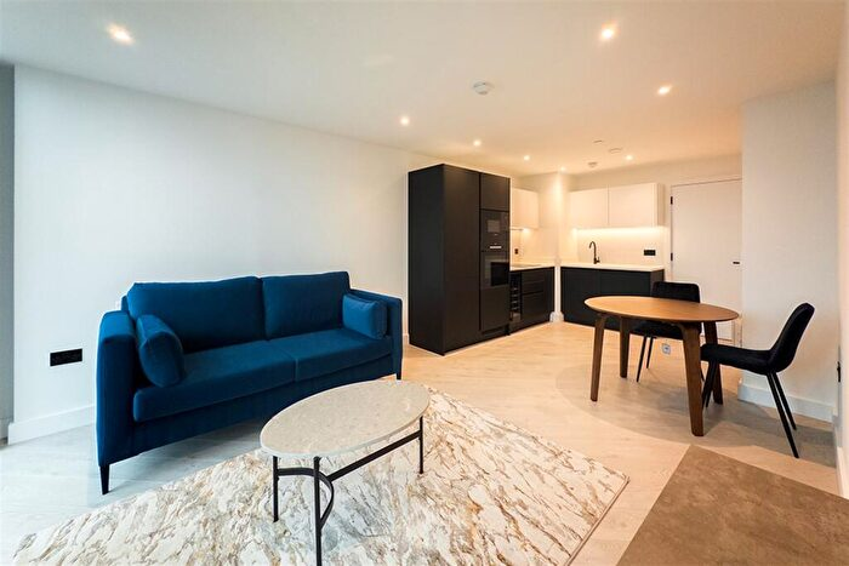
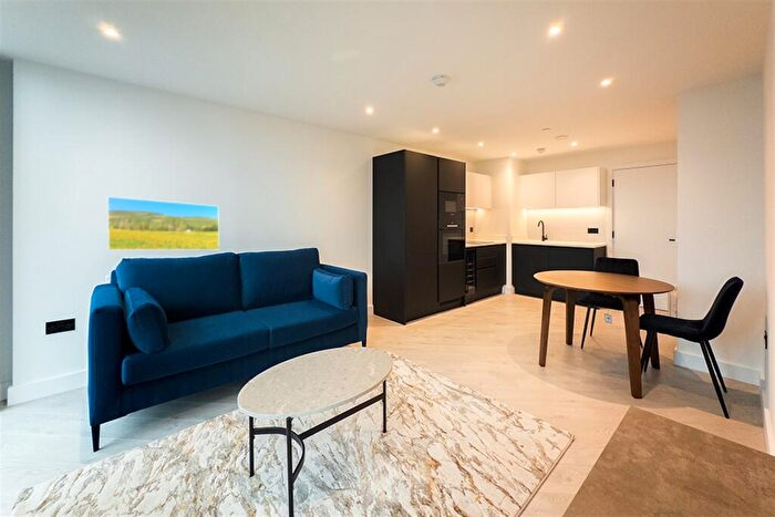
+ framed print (168, 226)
